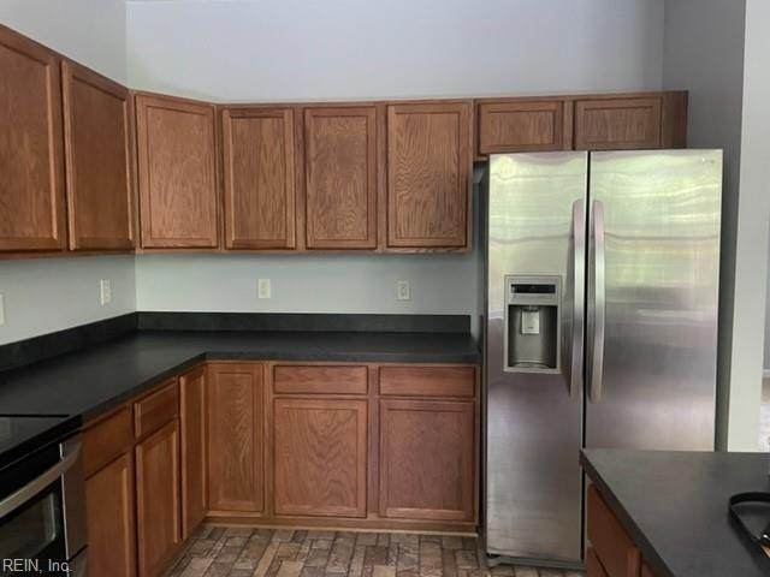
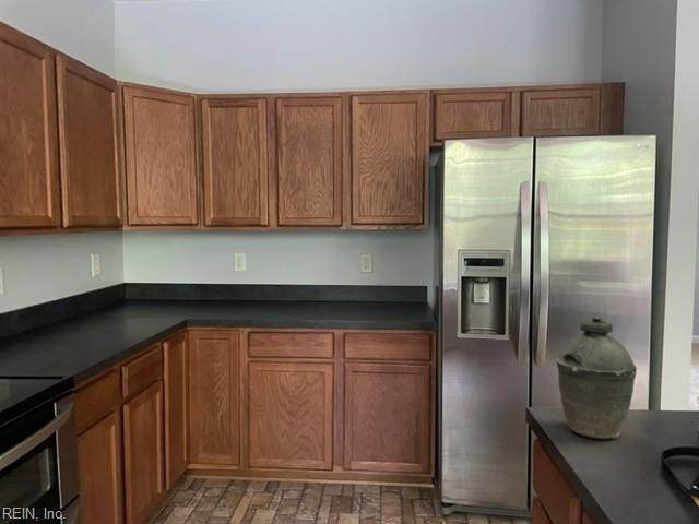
+ kettle (594, 373)
